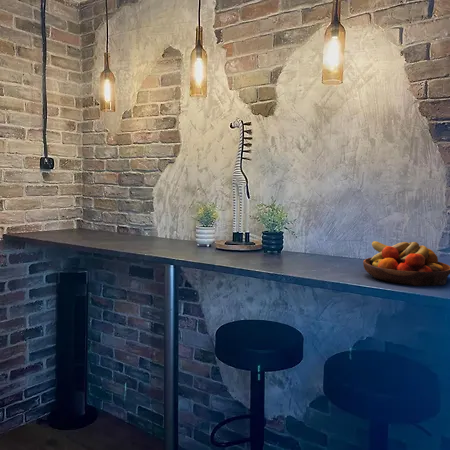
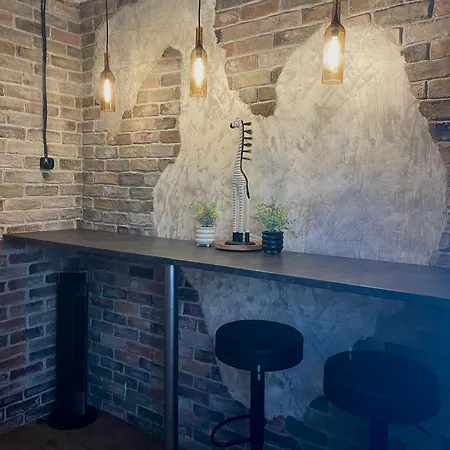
- fruit bowl (405, 260)
